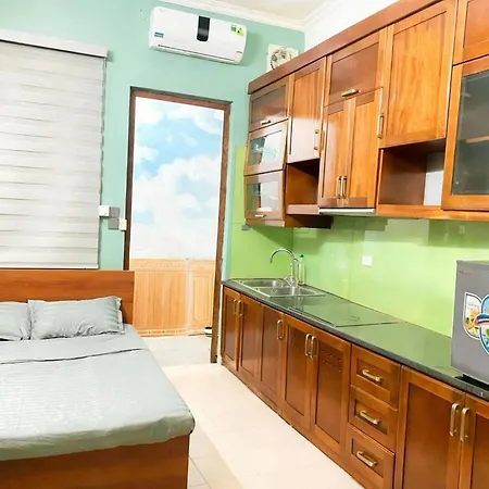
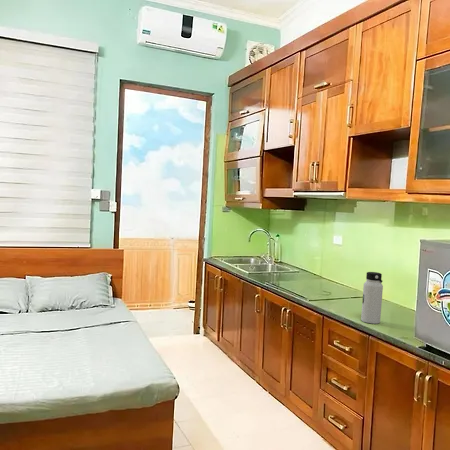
+ water bottle (372, 297)
